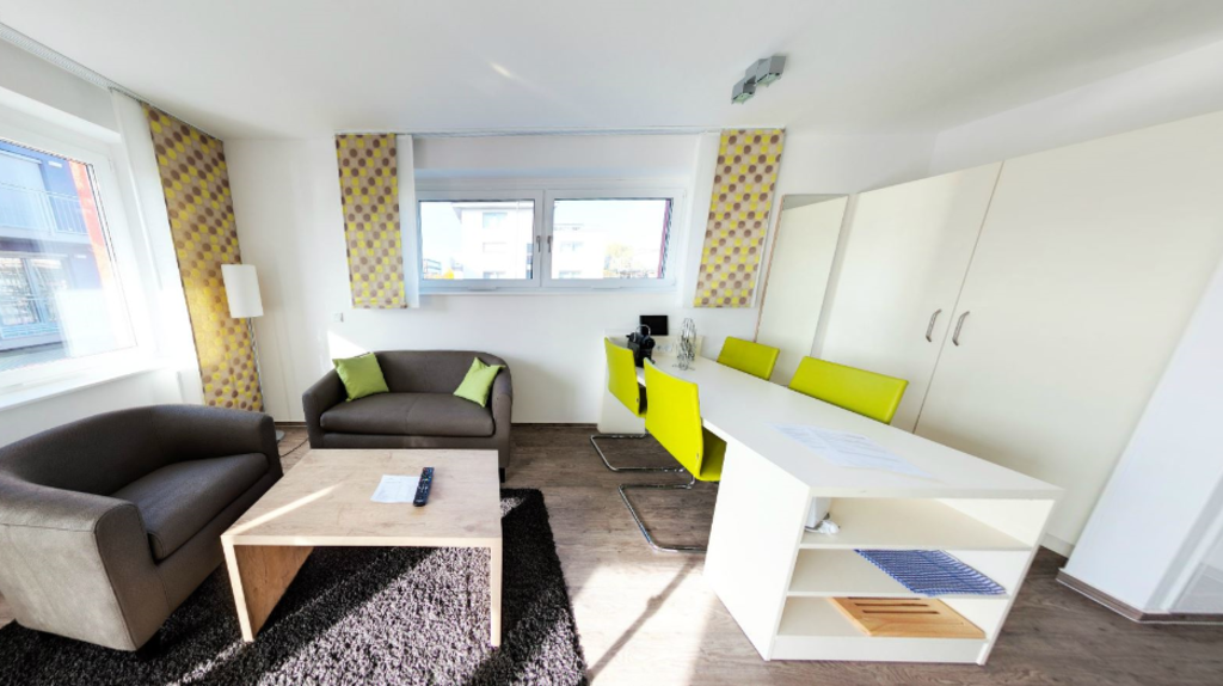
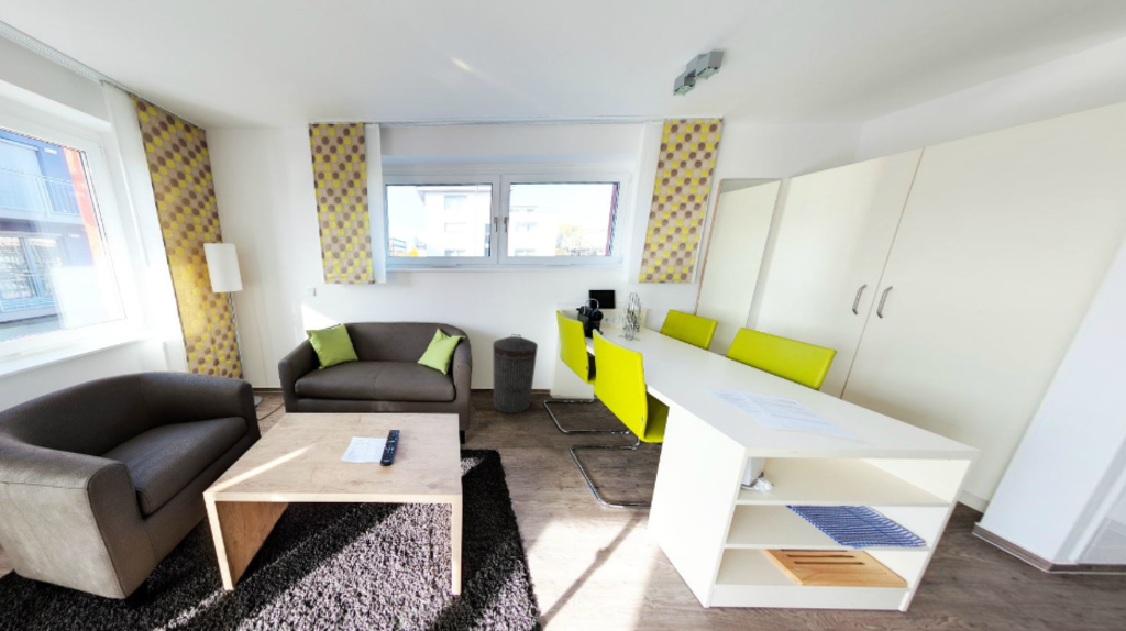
+ trash can (514, 369)
